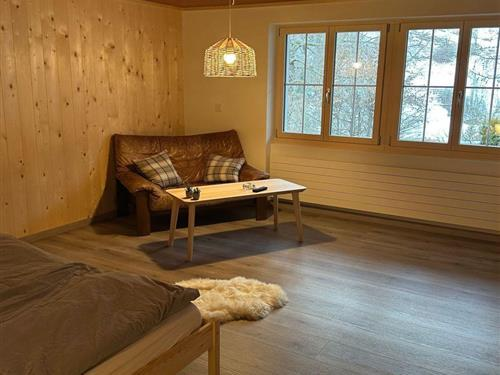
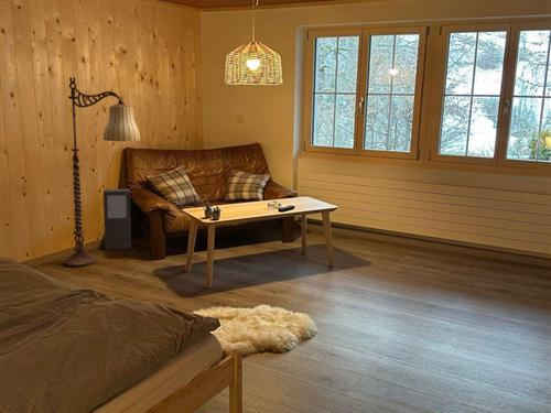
+ cabinet (117, 218)
+ floor lamp (79, 174)
